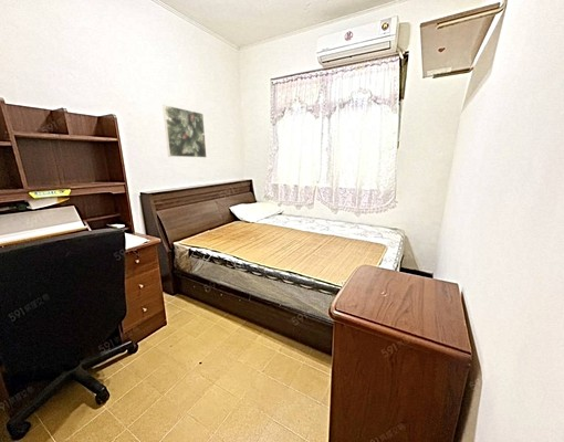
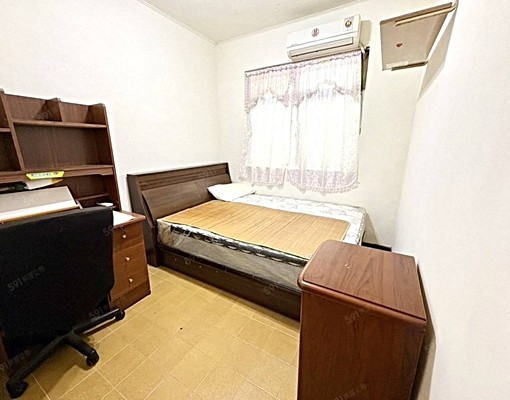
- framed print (186, 134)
